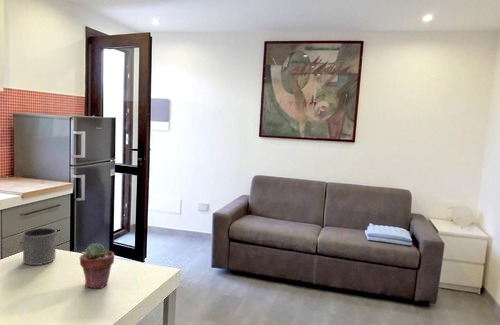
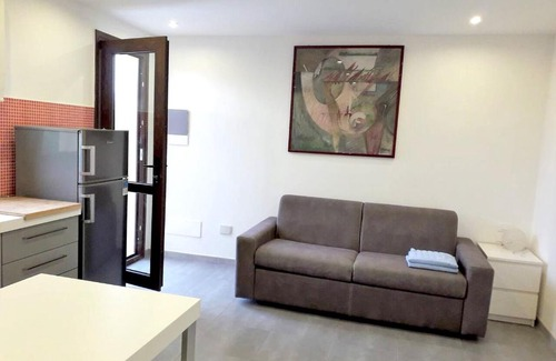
- mug (38, 245)
- potted succulent (97, 263)
